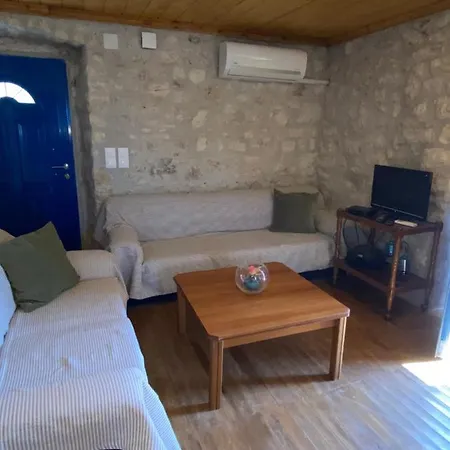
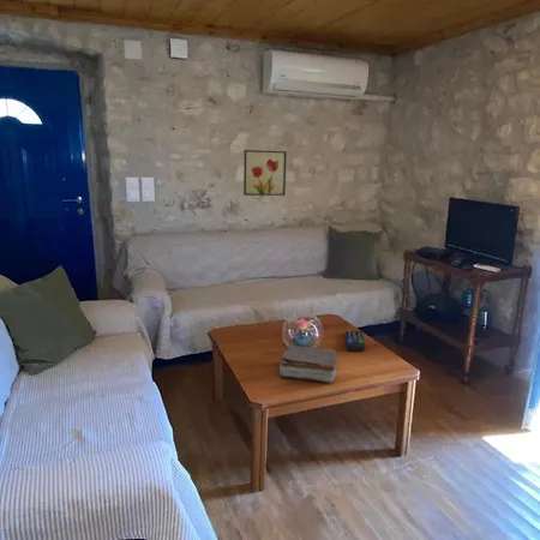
+ wall art (264, 173)
+ book (307, 362)
+ remote control (354, 340)
